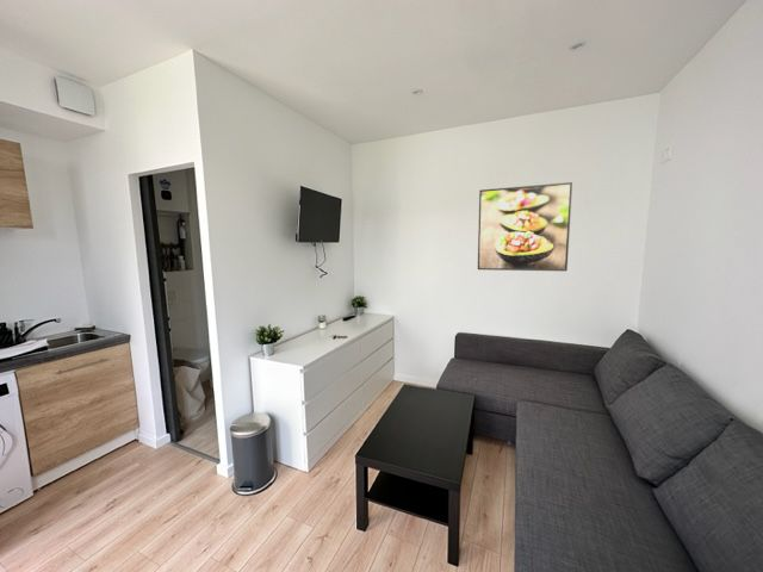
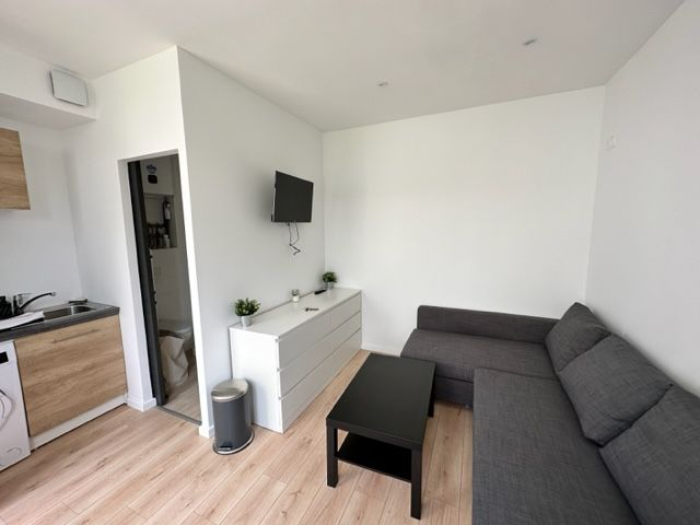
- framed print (521, 229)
